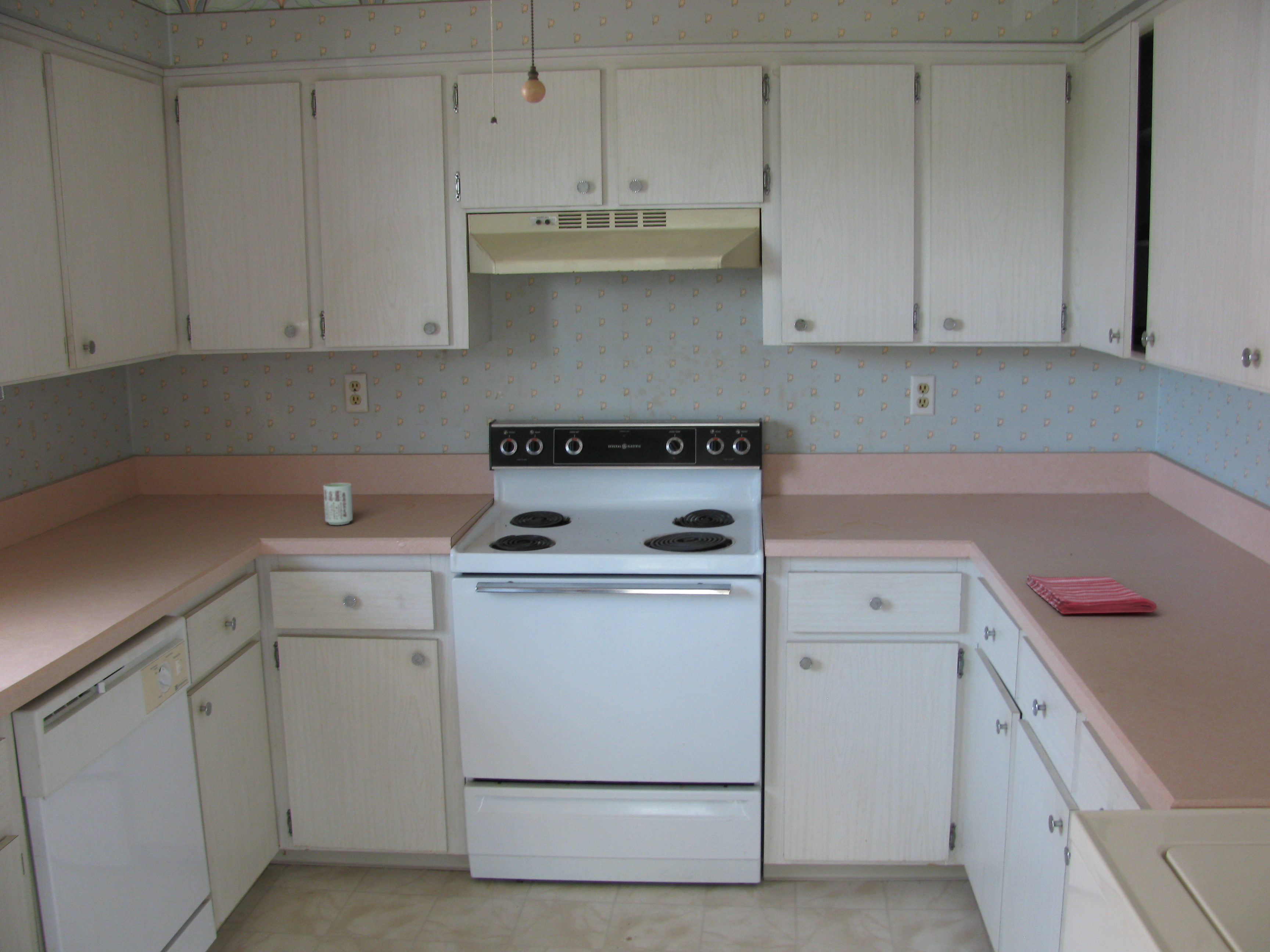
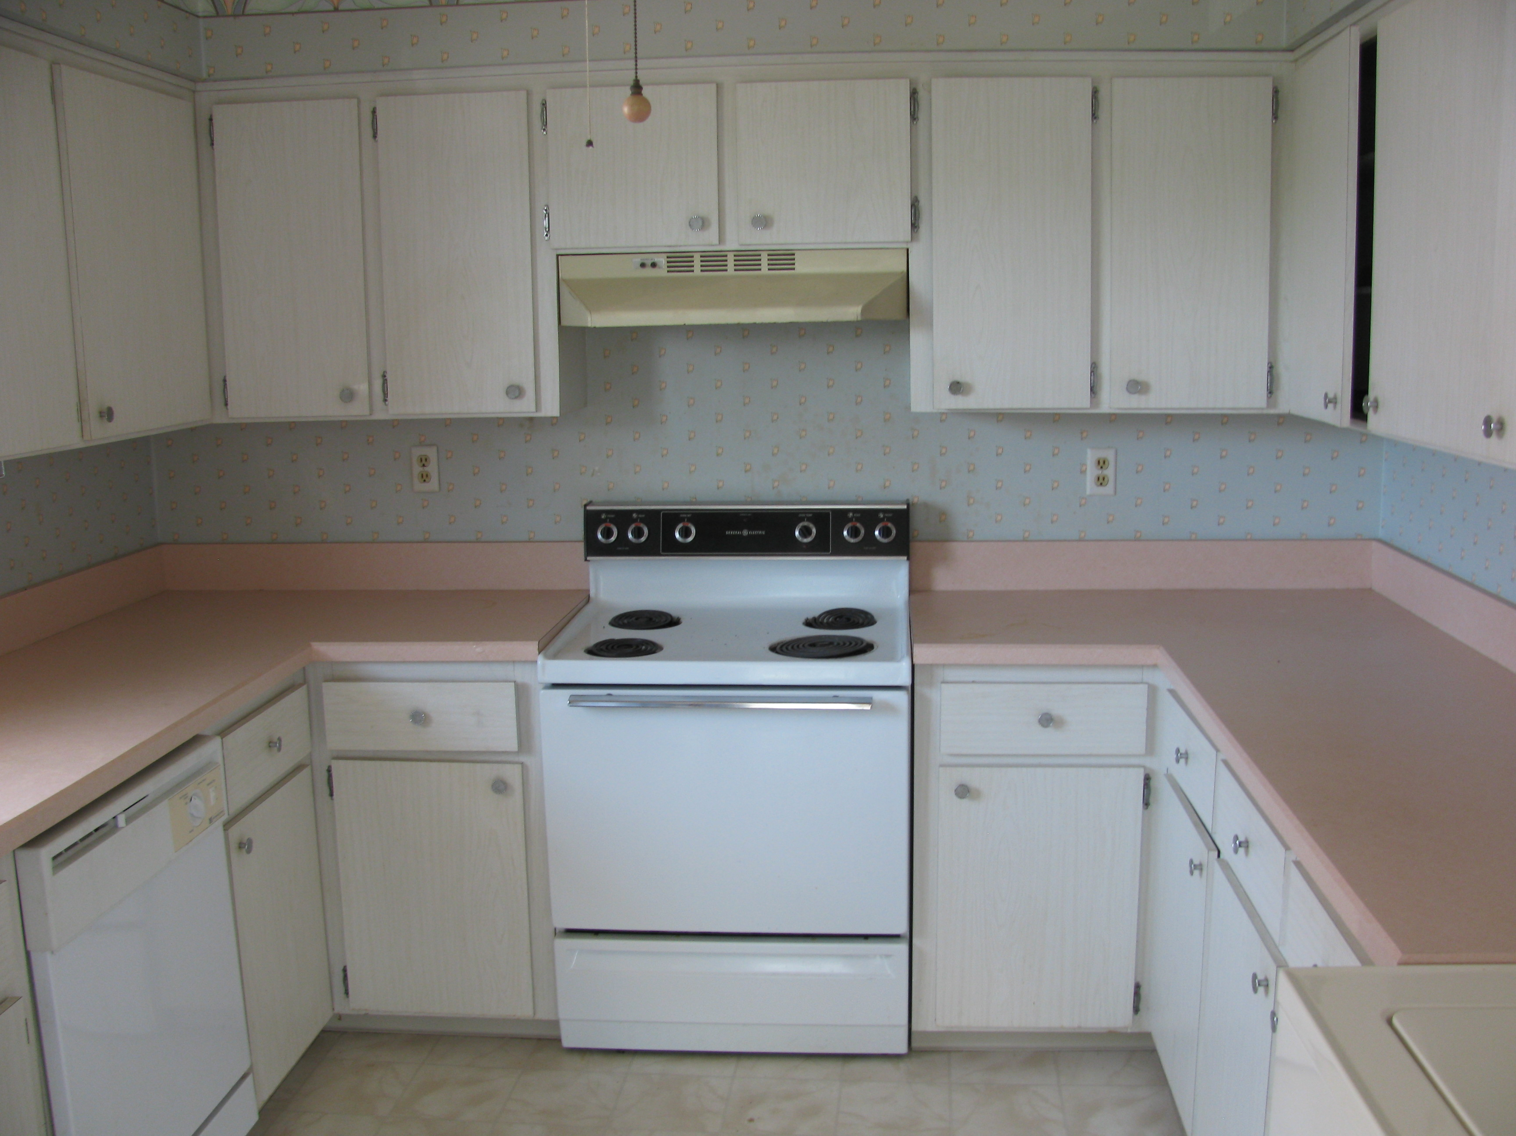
- cup (338, 504)
- dish towel (1088, 592)
